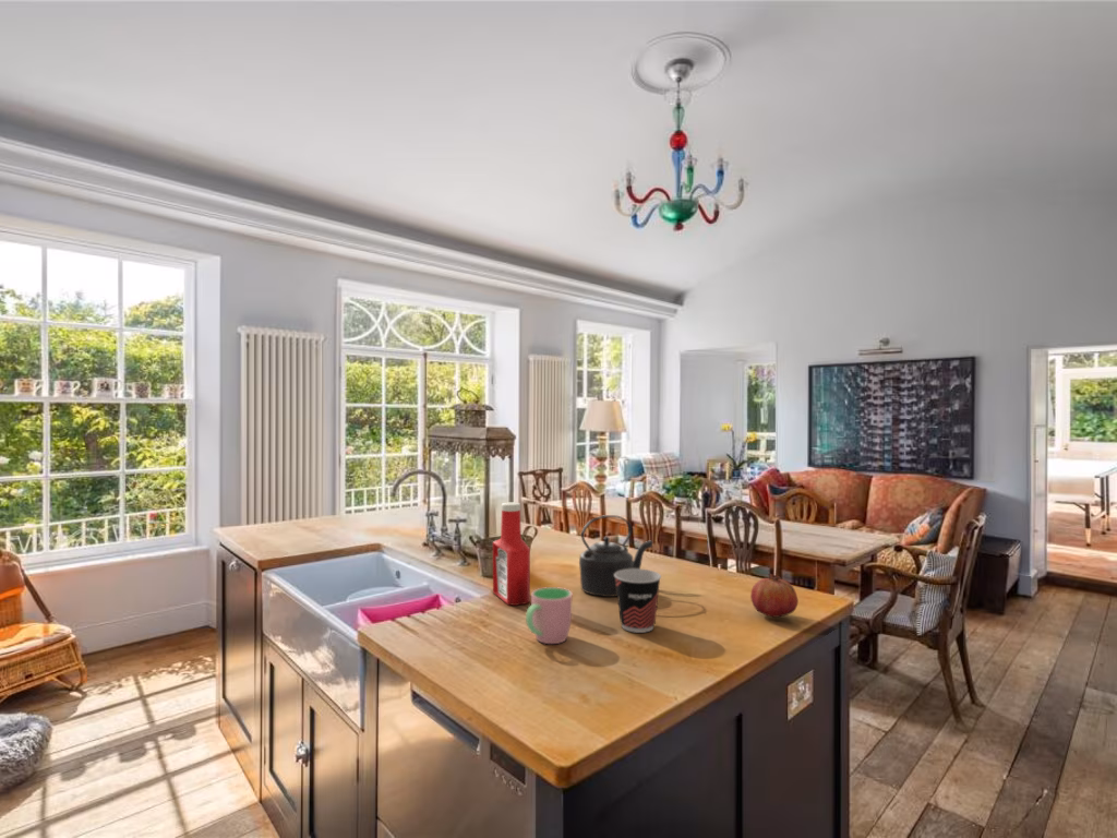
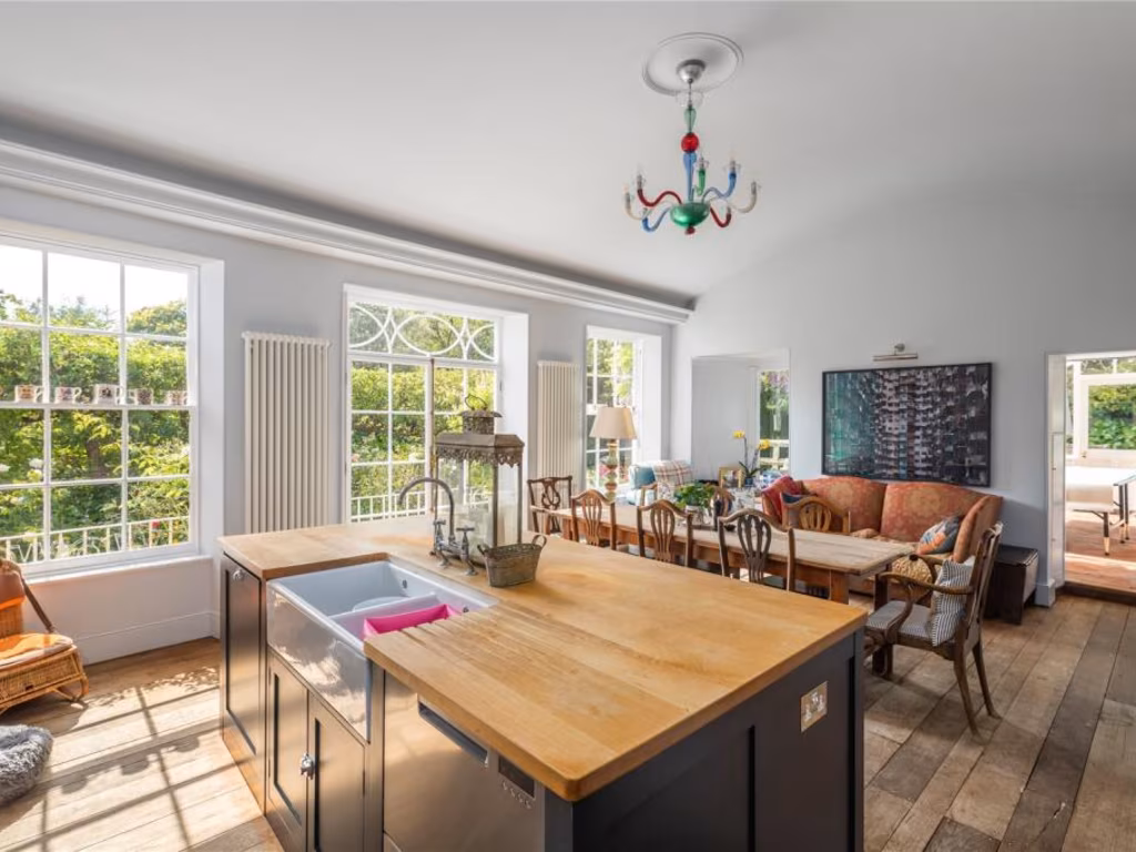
- soap bottle (511, 550)
- kettle (617, 550)
- cup (547, 618)
- cup (637, 600)
- fruit (773, 596)
